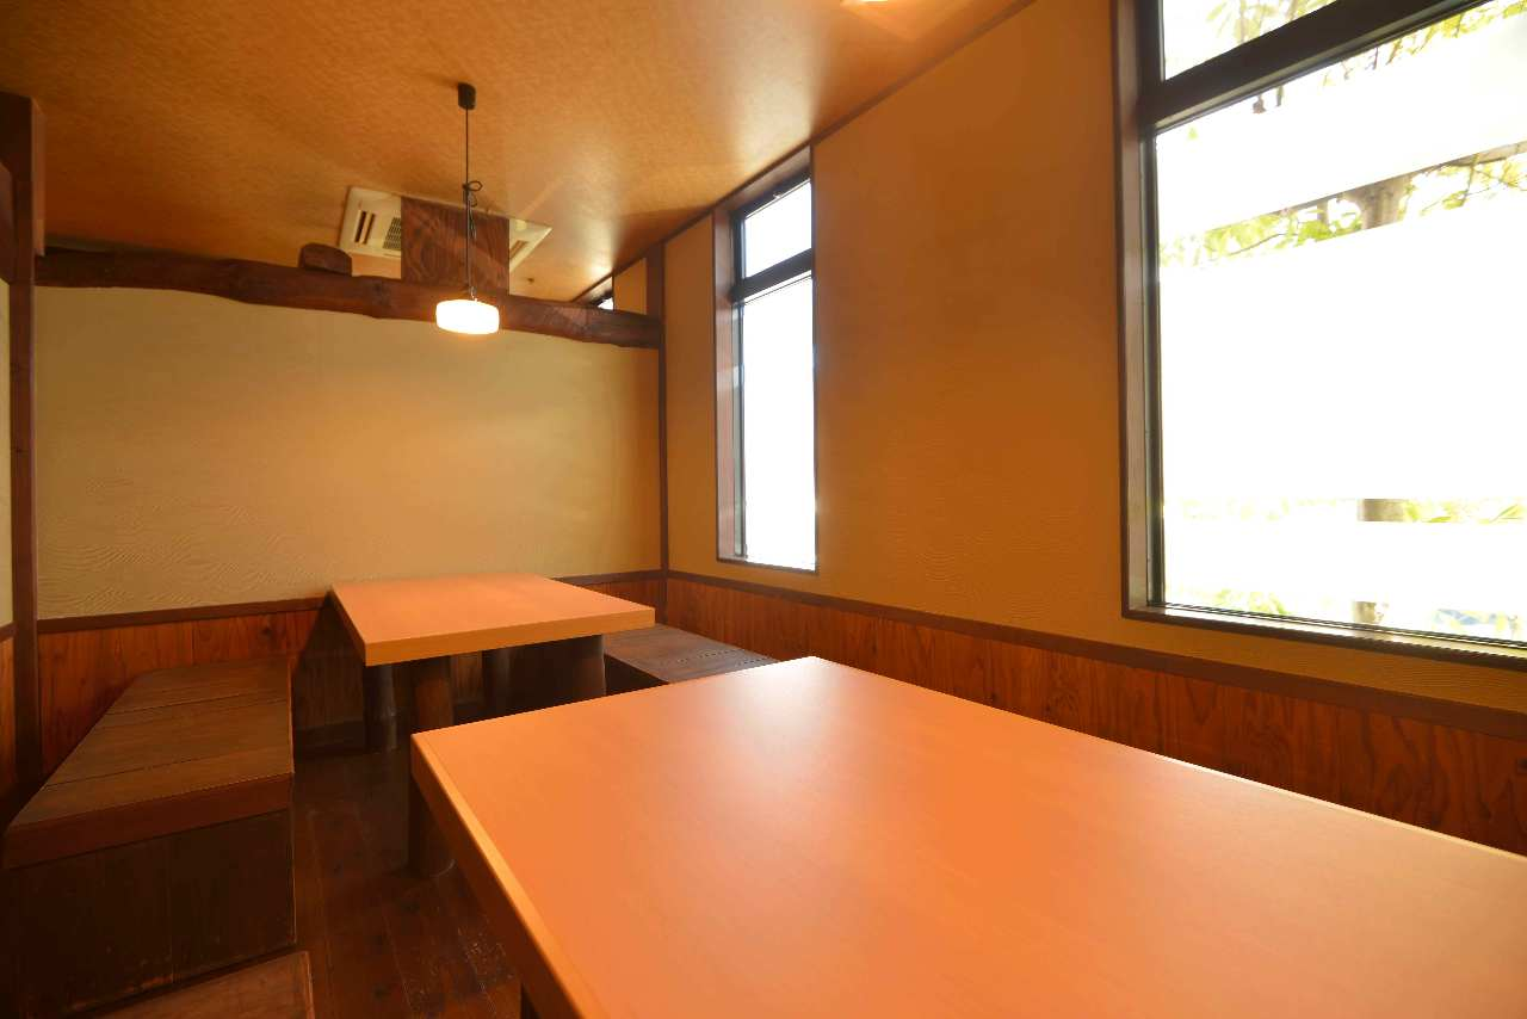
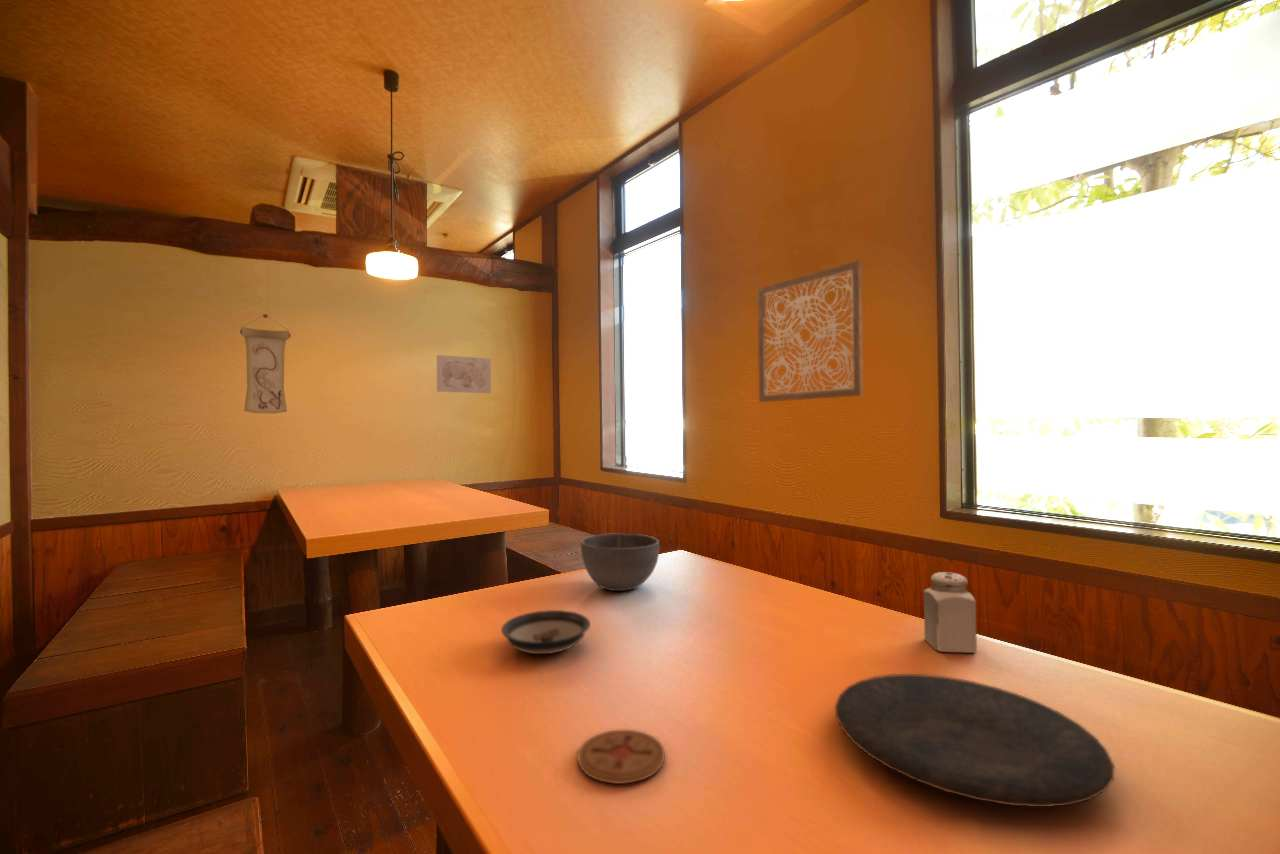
+ wall art (810, 335)
+ bowl (620, 563)
+ wall scroll (265, 363)
+ wall art (464, 374)
+ salt shaker (949, 609)
+ plate (960, 735)
+ coaster (621, 754)
+ saucer (546, 634)
